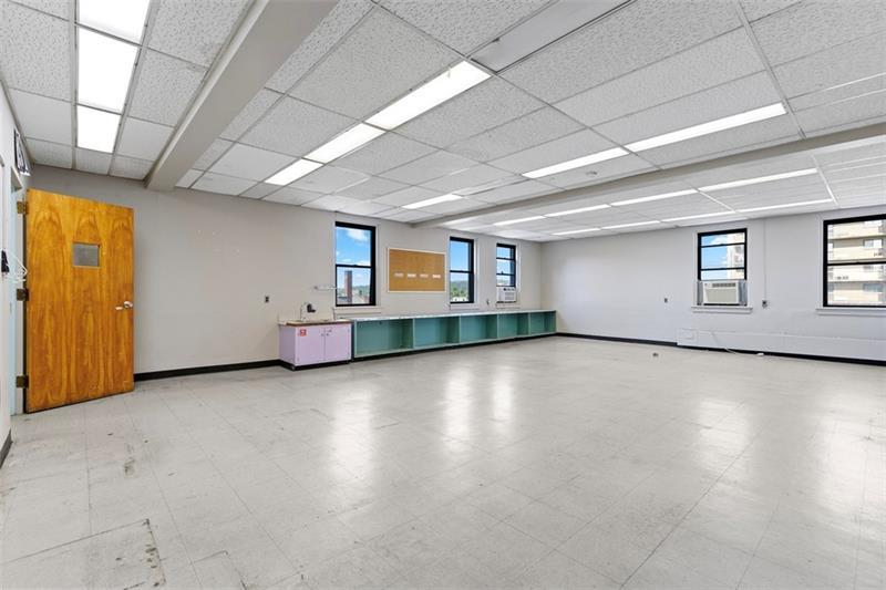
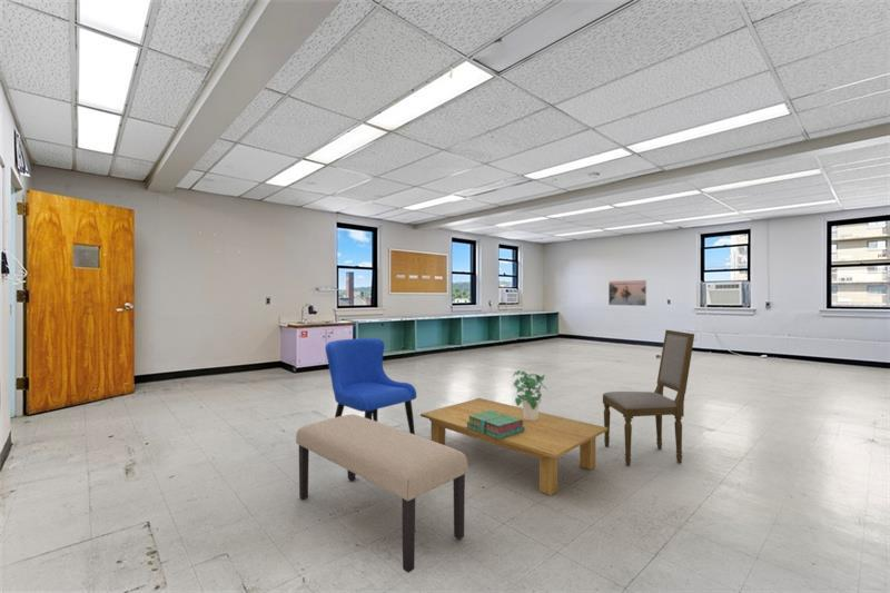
+ coffee table (508, 438)
+ dining chair (370, 397)
+ bench (374, 475)
+ potted plant (528, 394)
+ stack of books (494, 423)
+ dining chair (646, 393)
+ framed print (626, 293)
